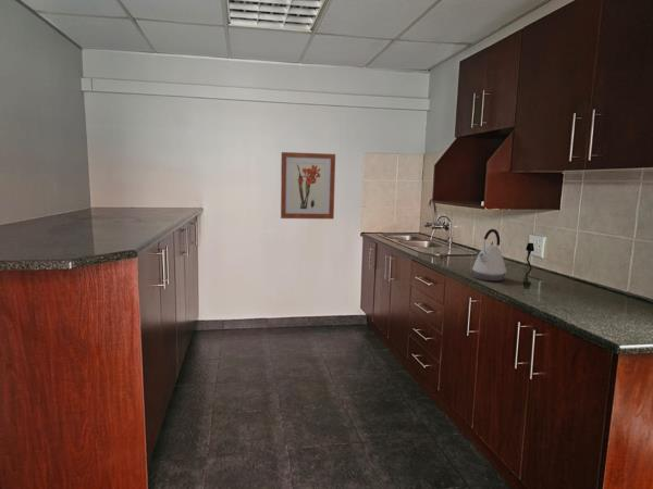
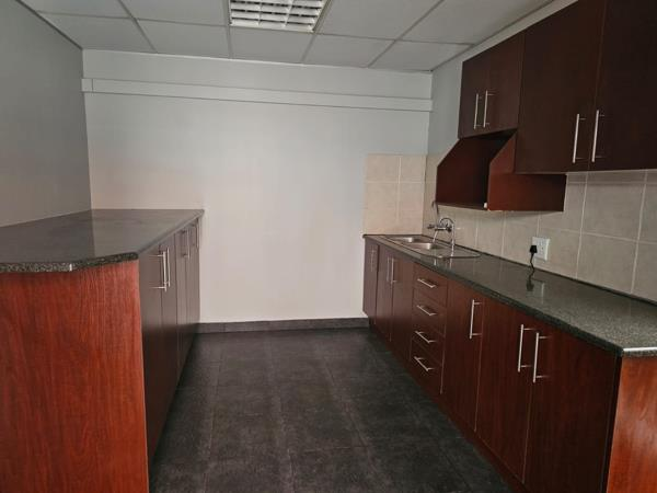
- wall art (307, 186)
- kettle (490, 253)
